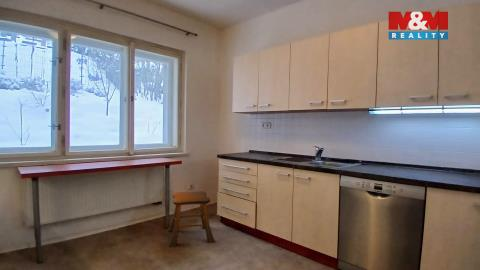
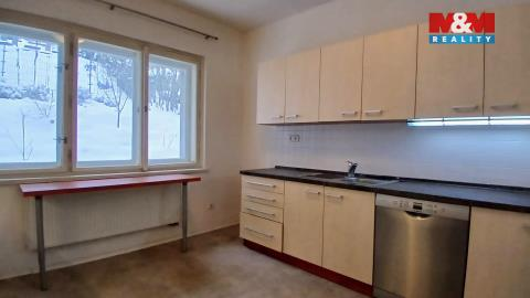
- stool (190, 215)
